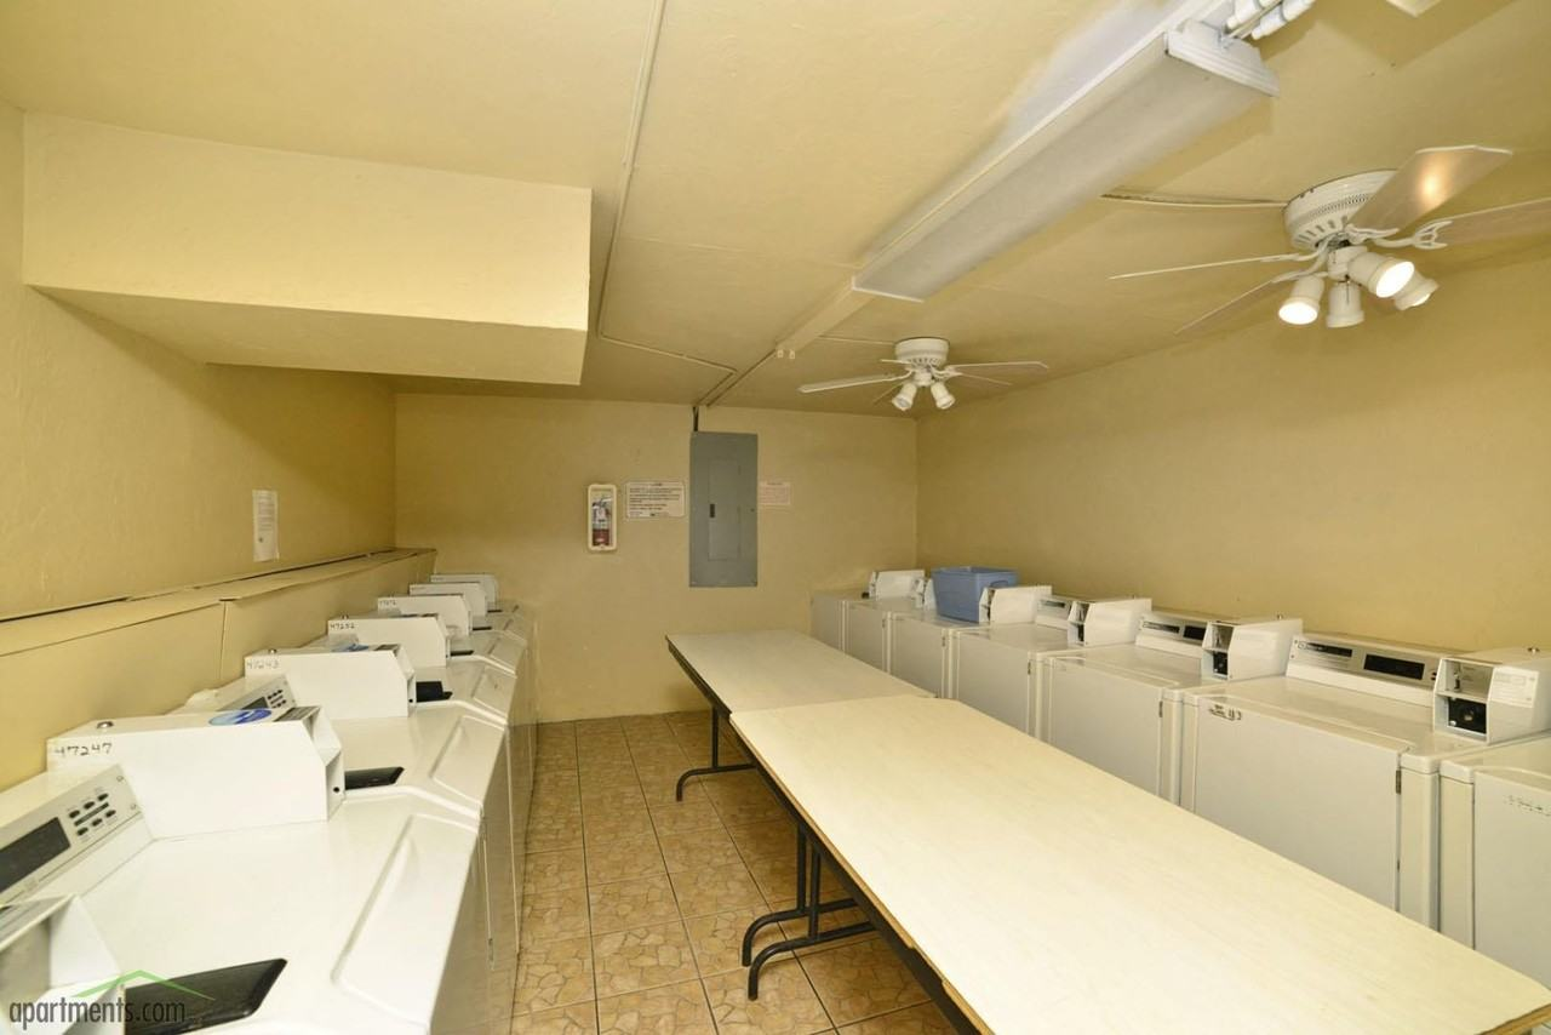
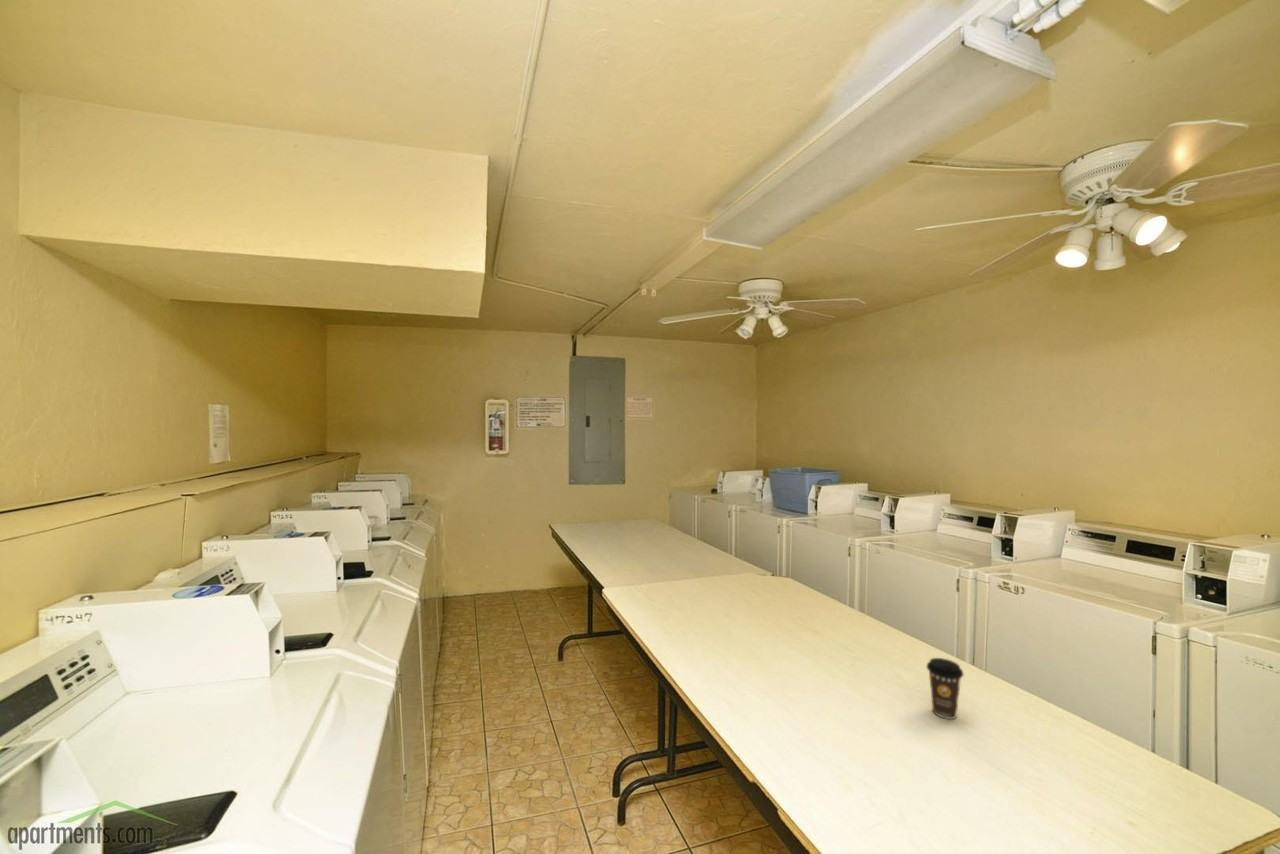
+ coffee cup (944, 688)
